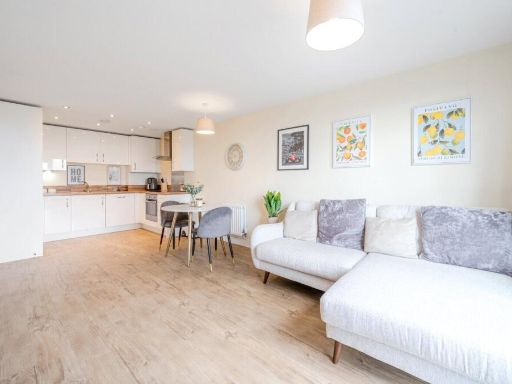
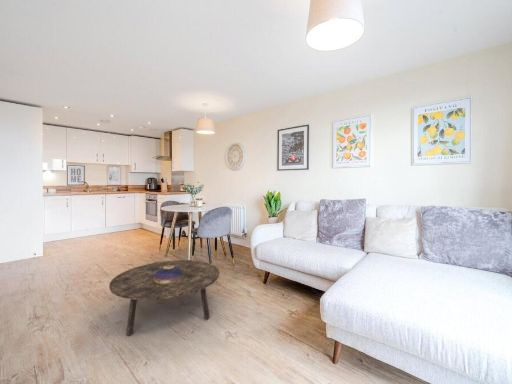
+ coffee table (168, 291)
+ decorative bowl (168, 271)
